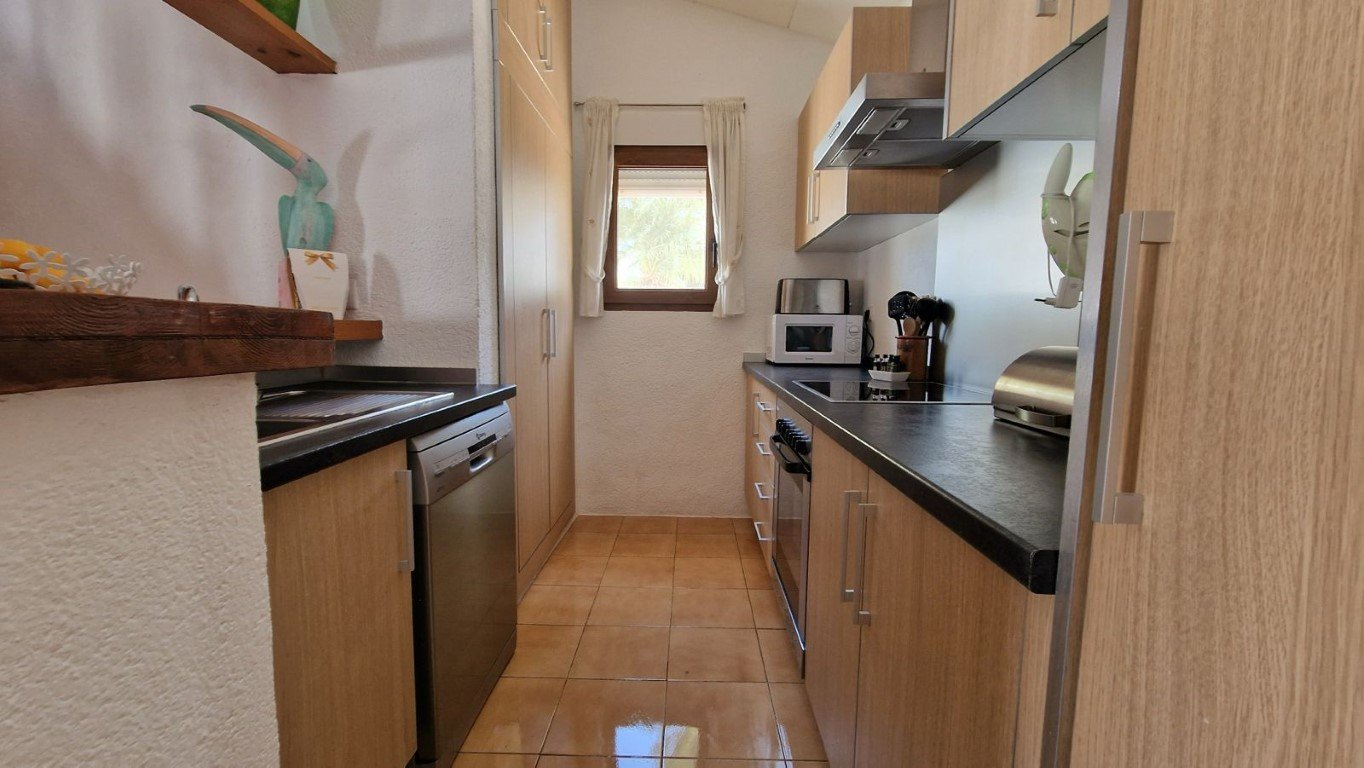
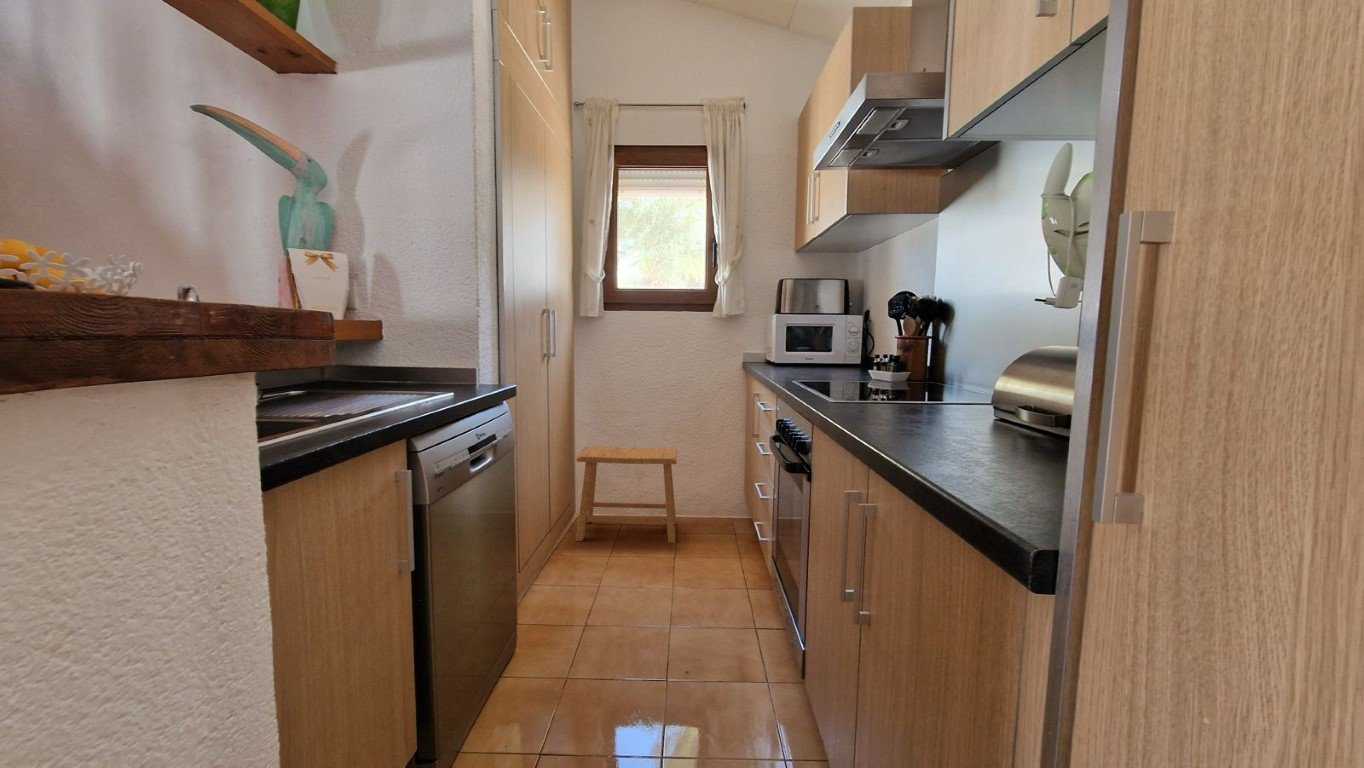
+ stool (628, 503)
